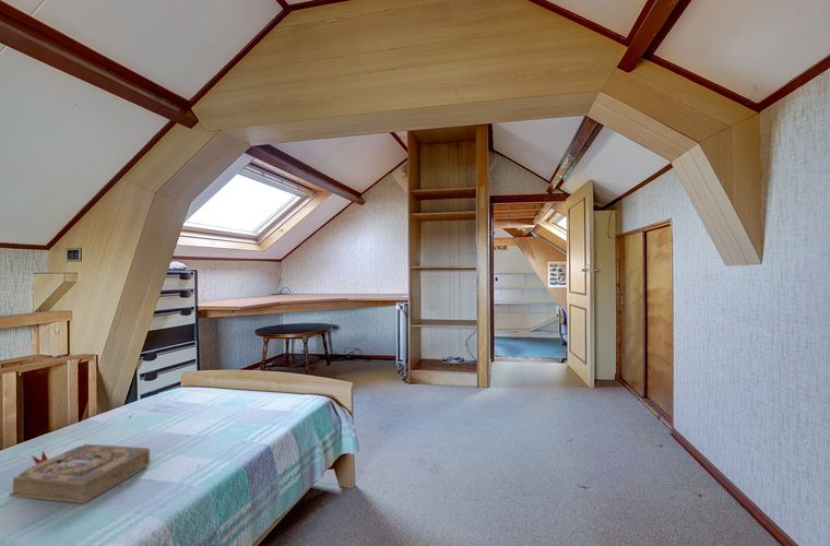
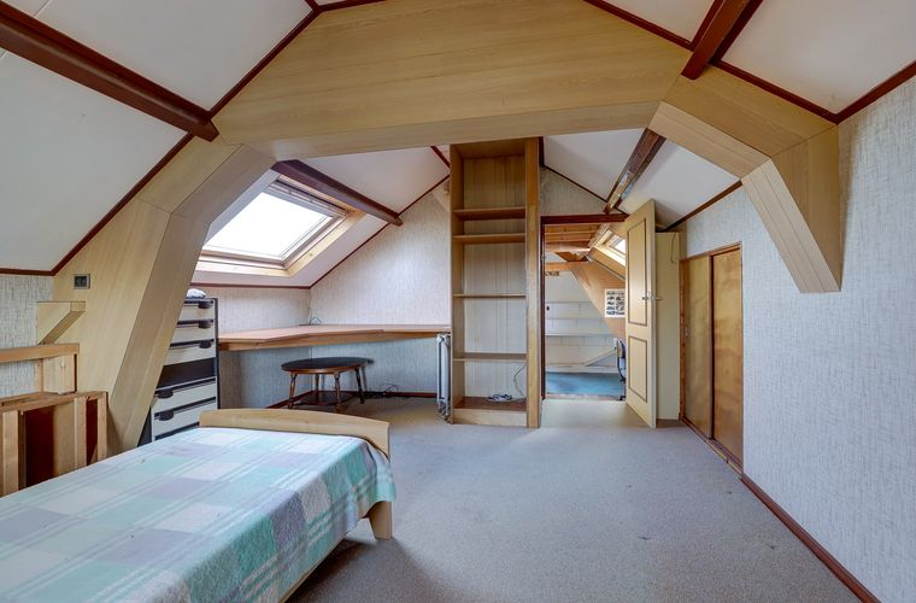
- book (79, 466)
